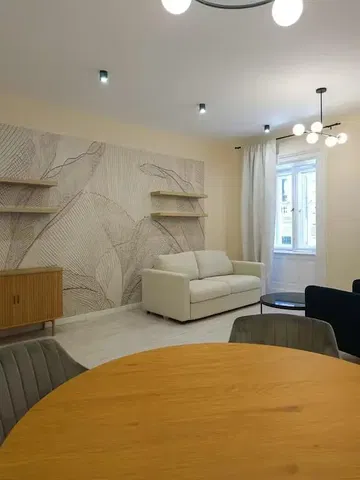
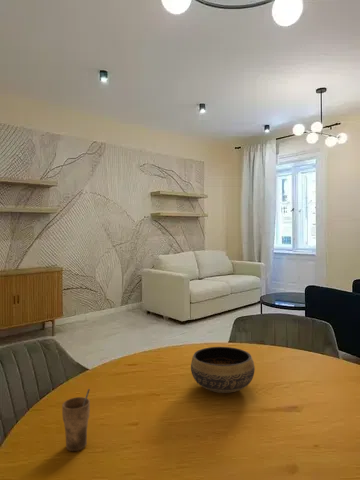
+ cup (76, 418)
+ bowl (222, 371)
